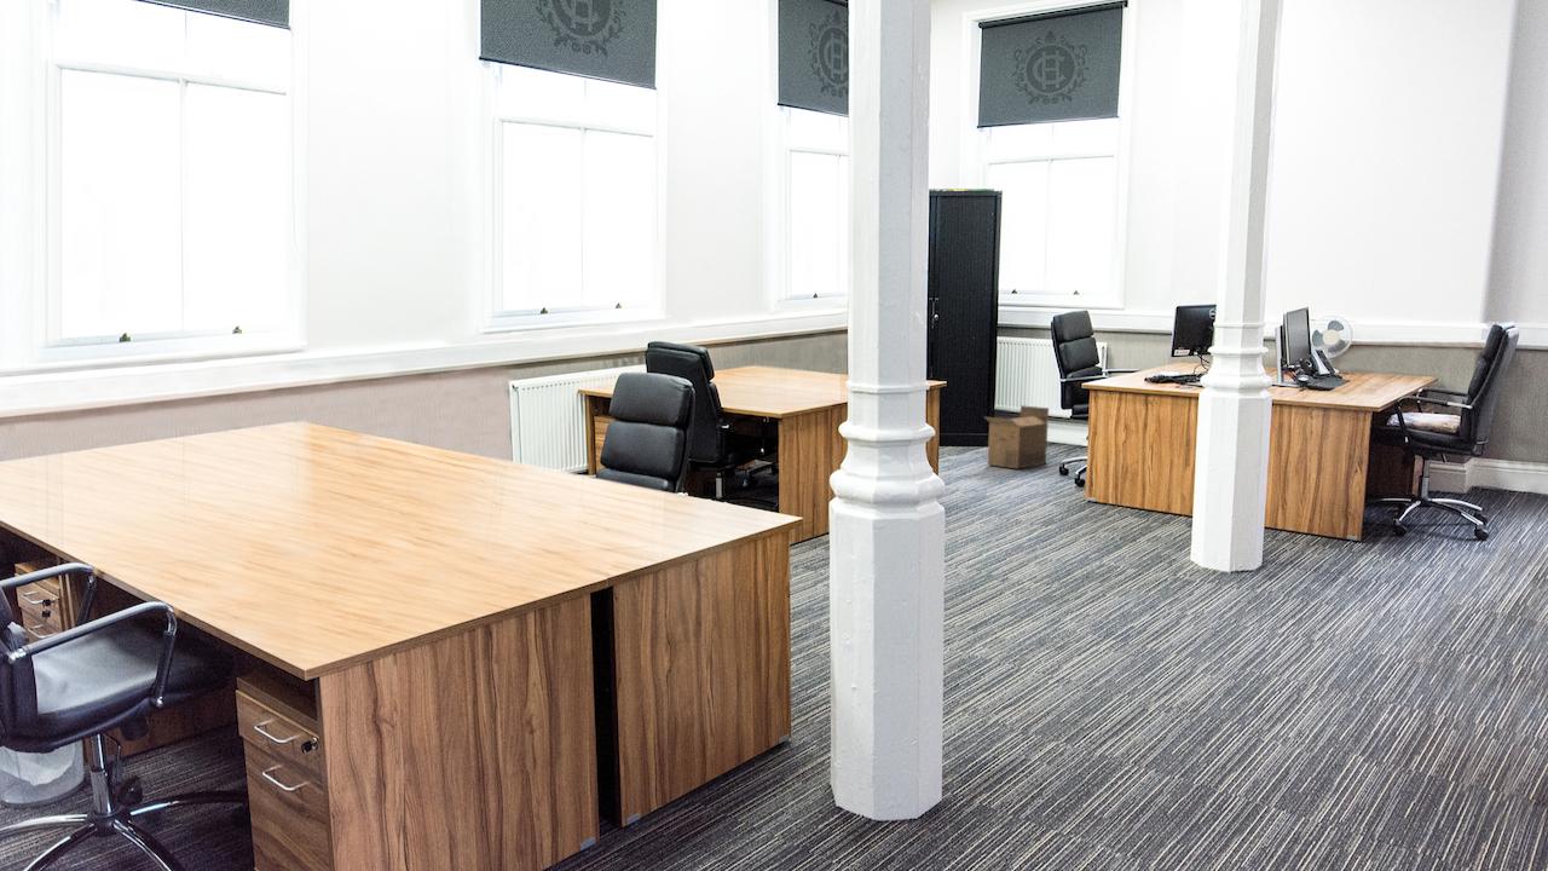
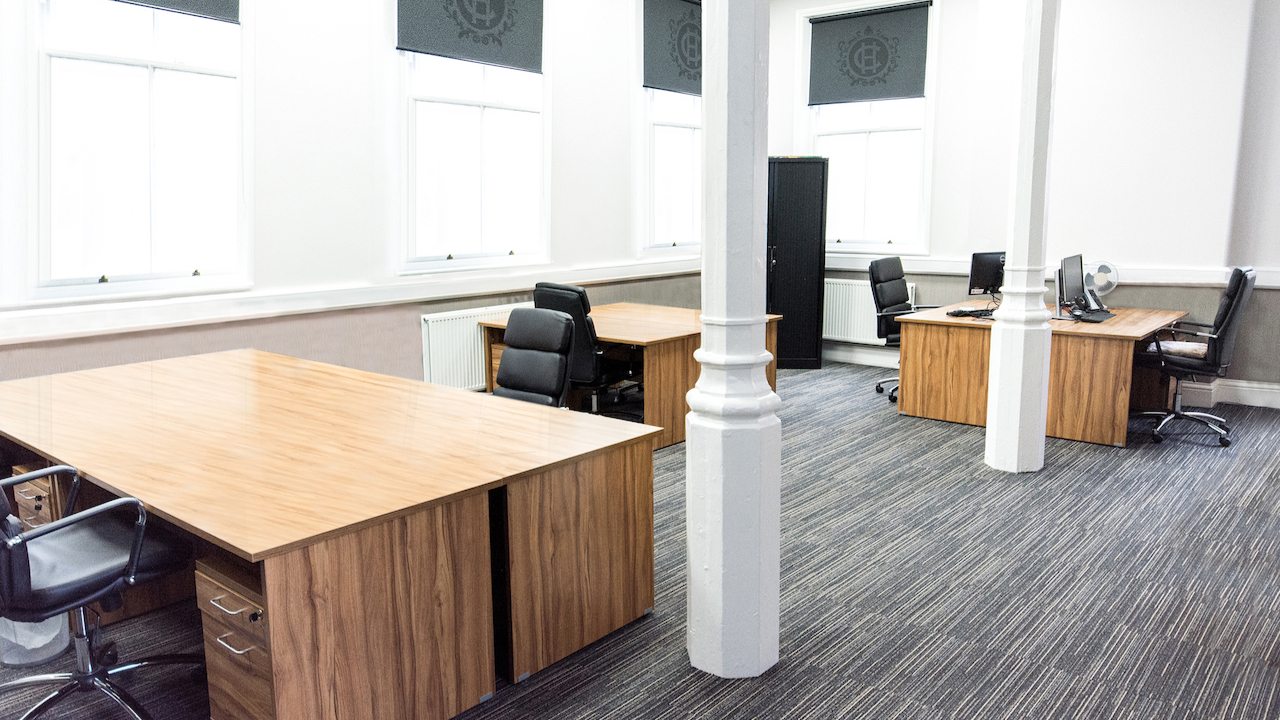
- cardboard box (1015, 437)
